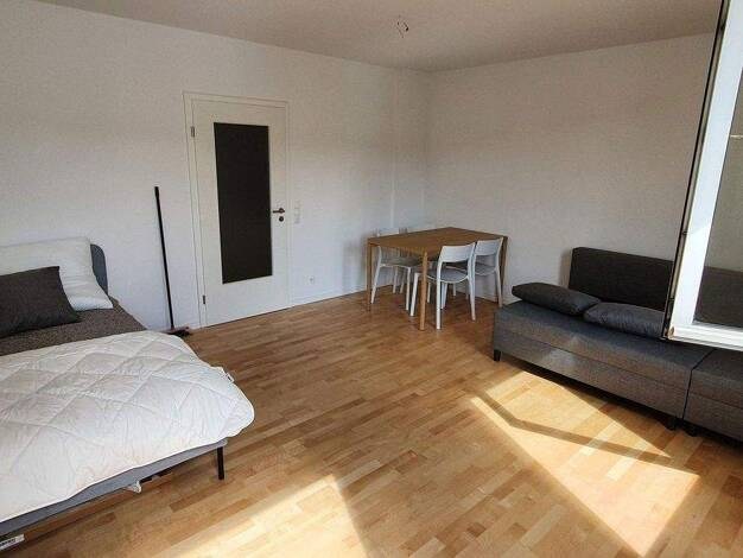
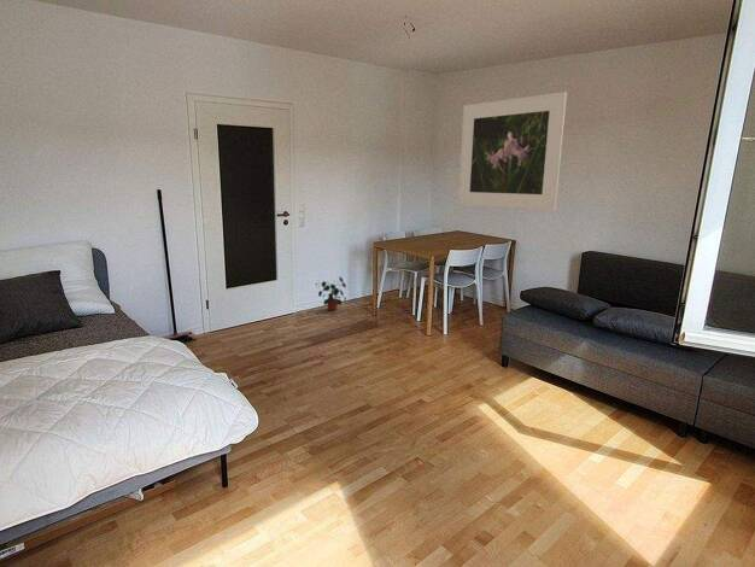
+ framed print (507, 154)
+ potted plant (334, 292)
